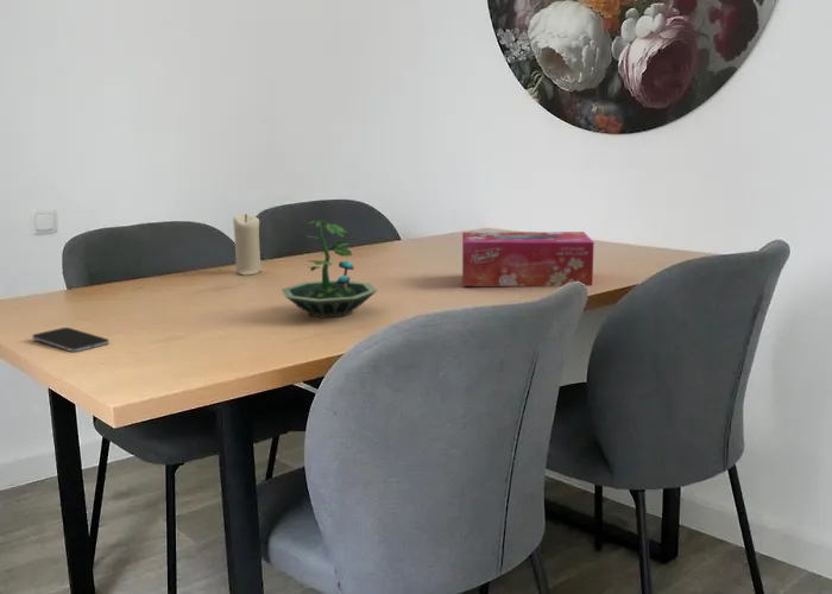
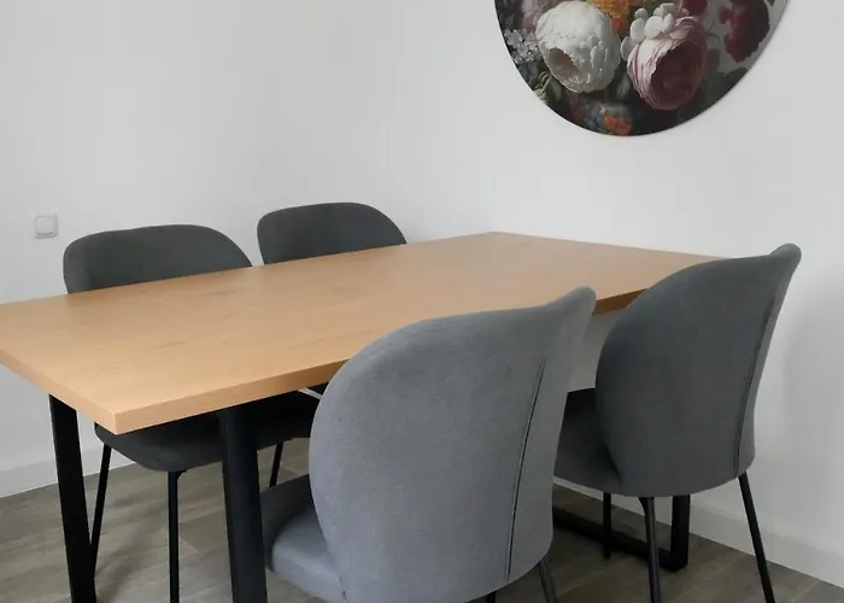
- smartphone (70, 339)
- candle (247, 242)
- terrarium (323, 238)
- tissue box (524, 258)
